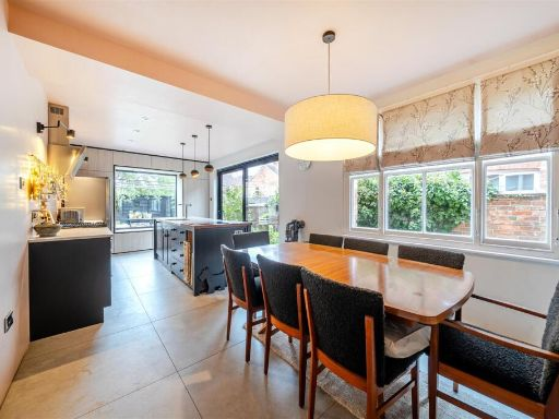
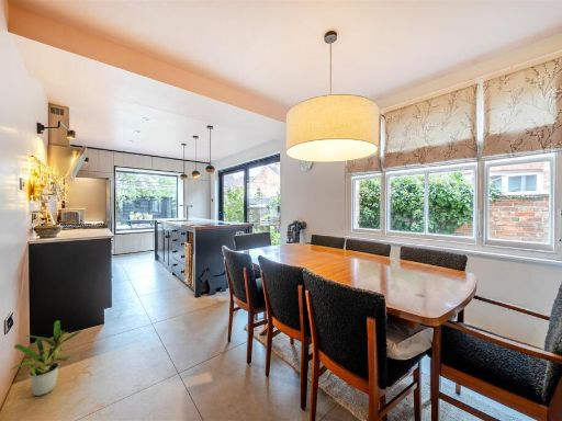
+ potted plant (49, 357)
